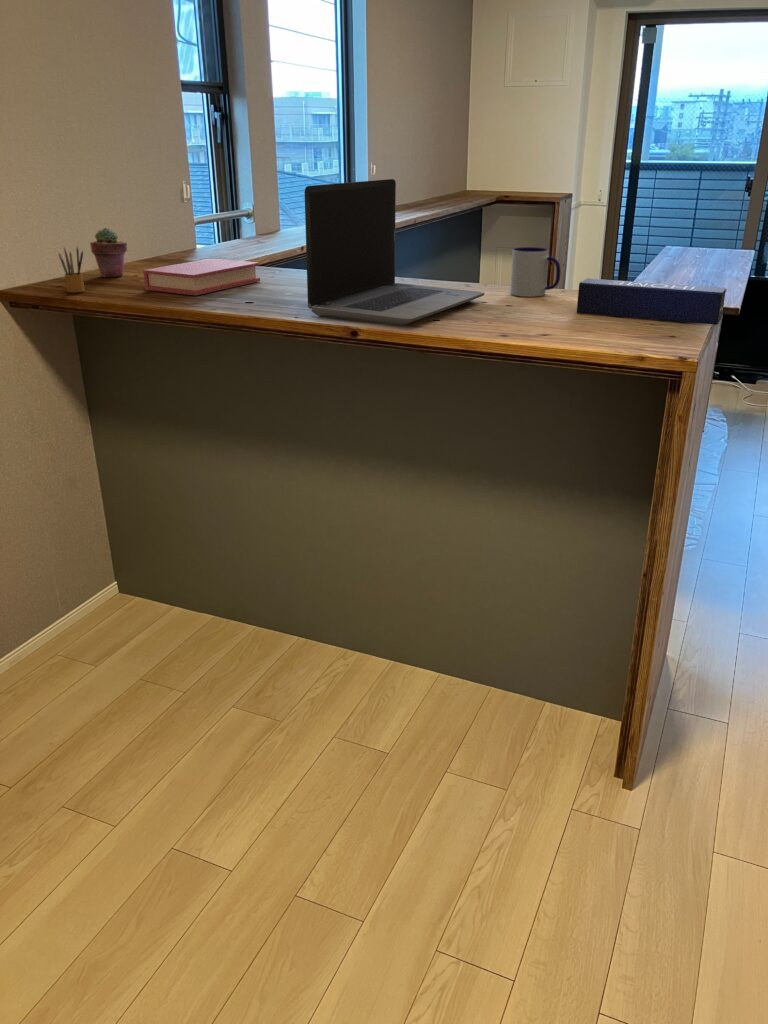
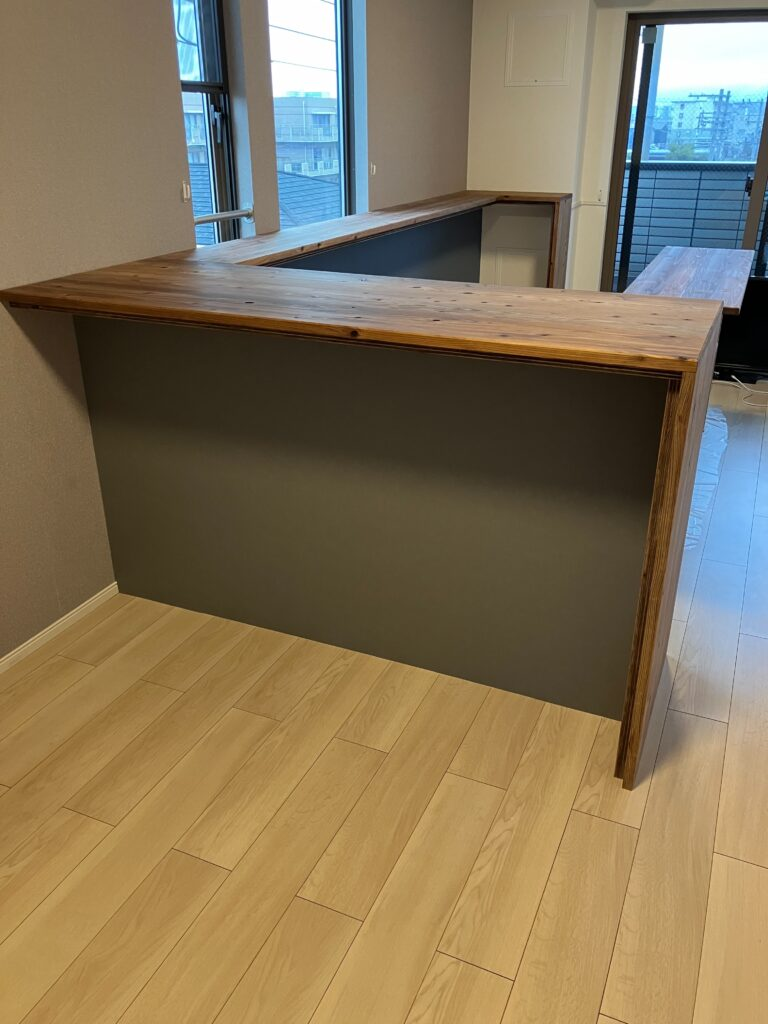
- tissue box (649, 300)
- book (203, 275)
- potted succulent (109, 251)
- pencil box (73, 269)
- laptop computer (394, 247)
- mug (536, 272)
